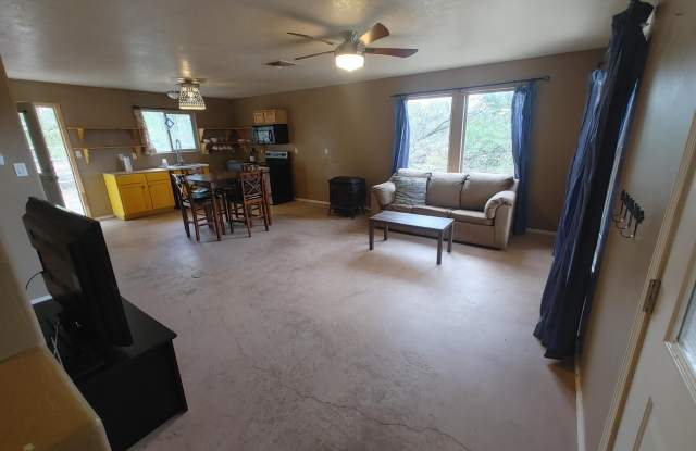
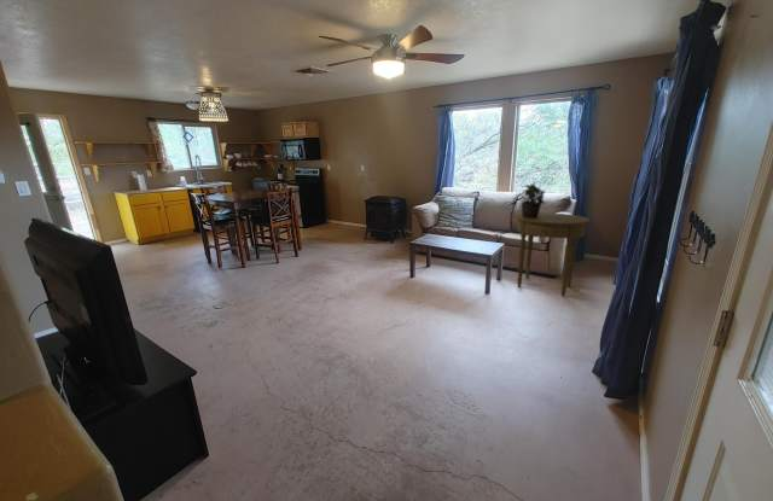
+ potted plant (531, 199)
+ side table (547, 237)
